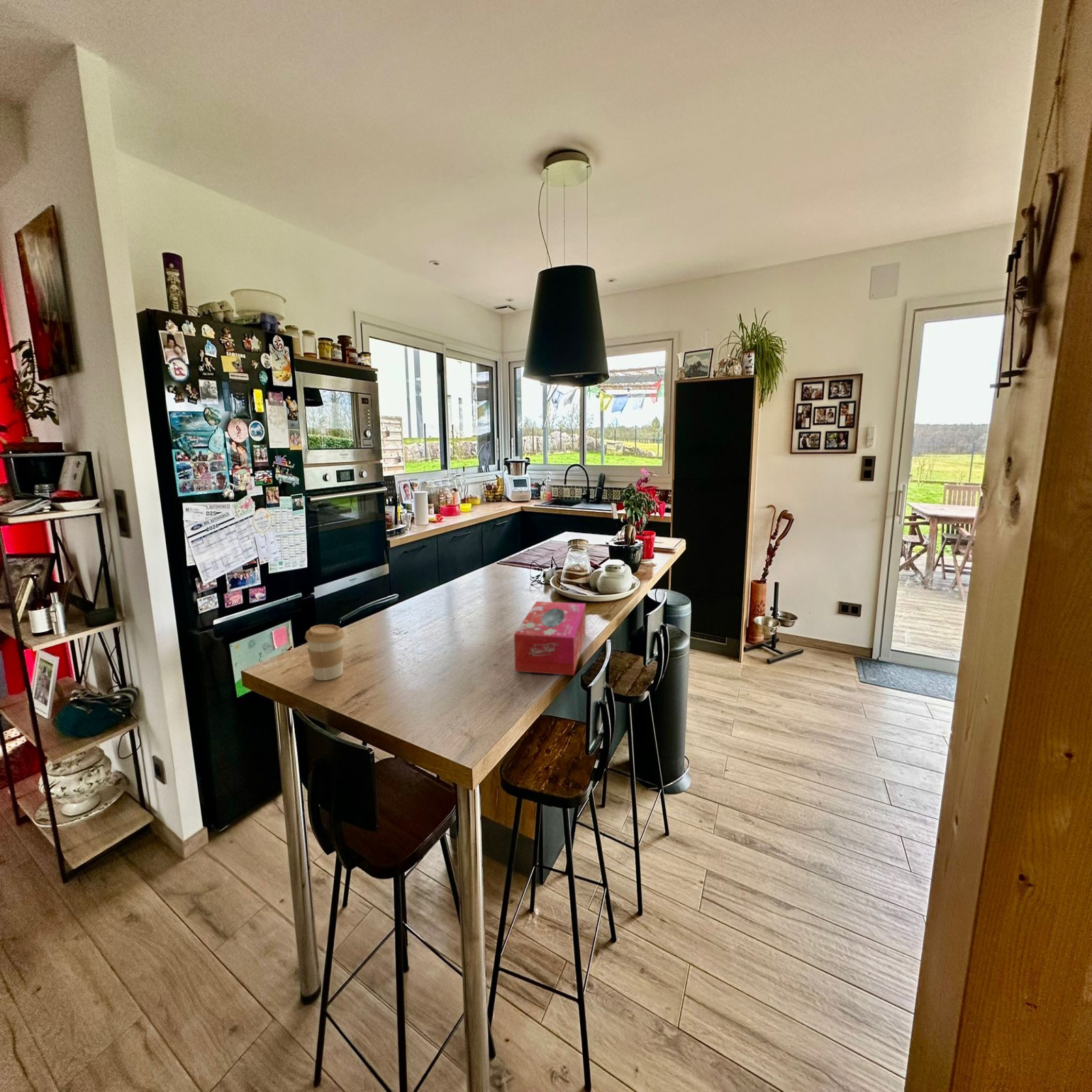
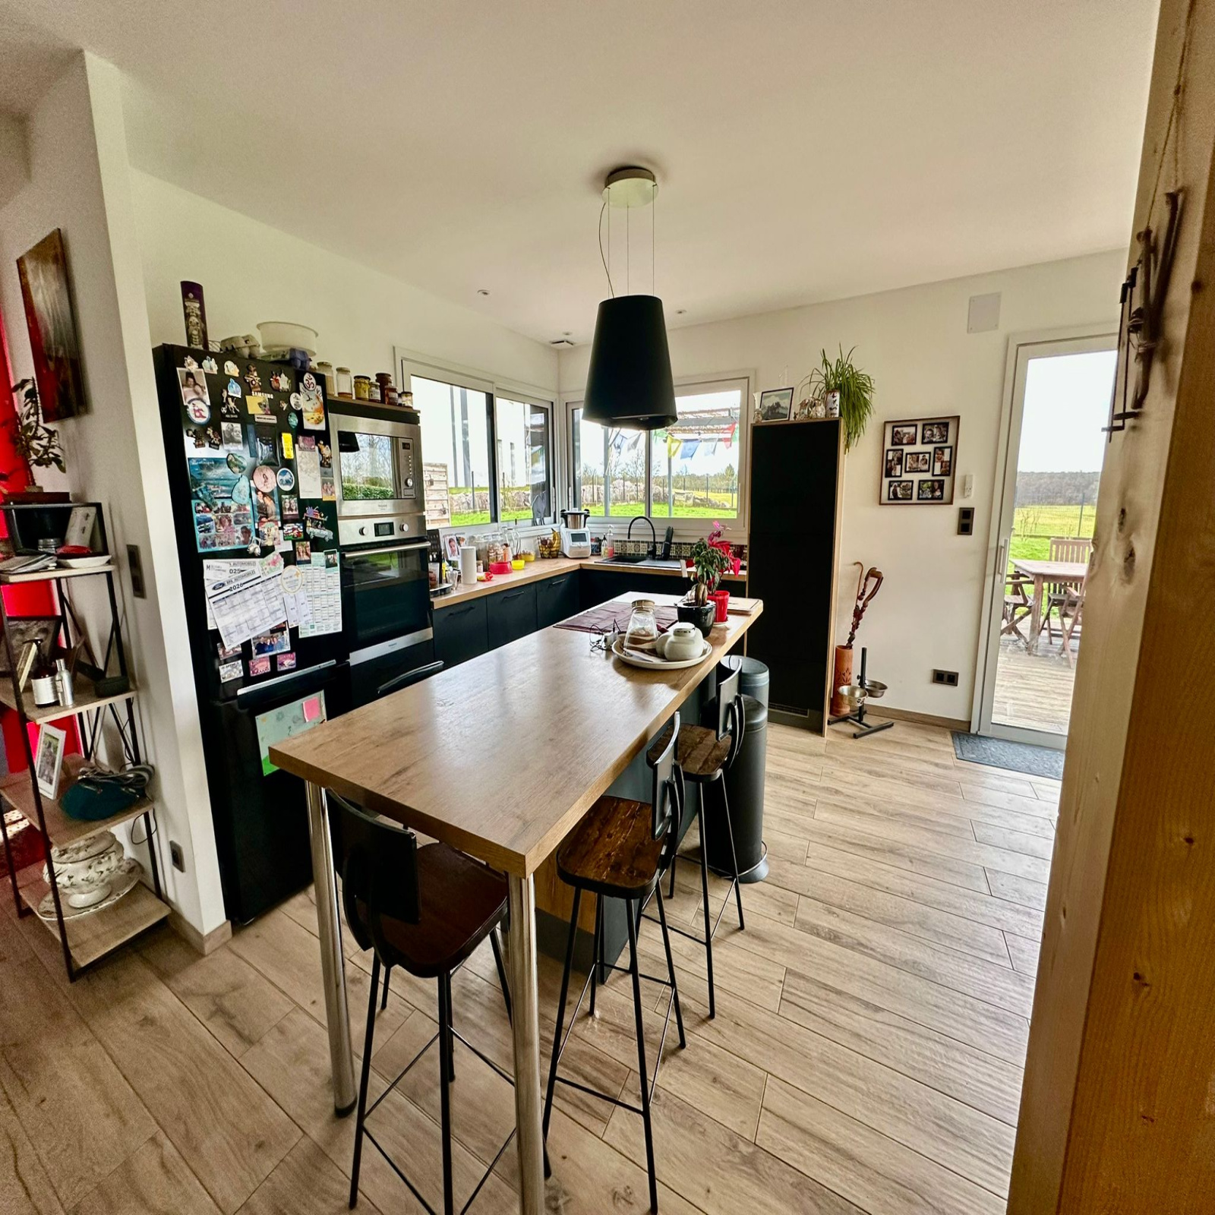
- coffee cup (326, 650)
- tissue box (553, 634)
